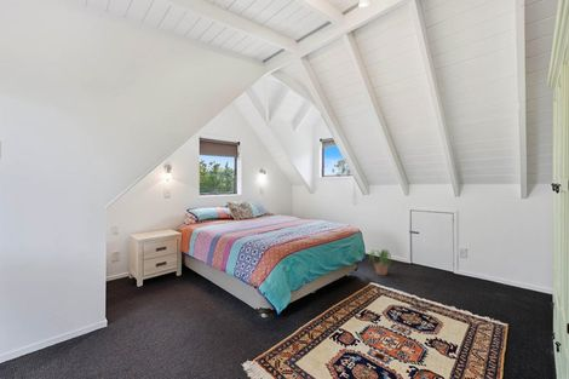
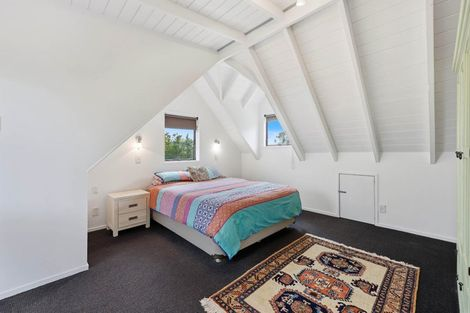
- potted plant (380, 262)
